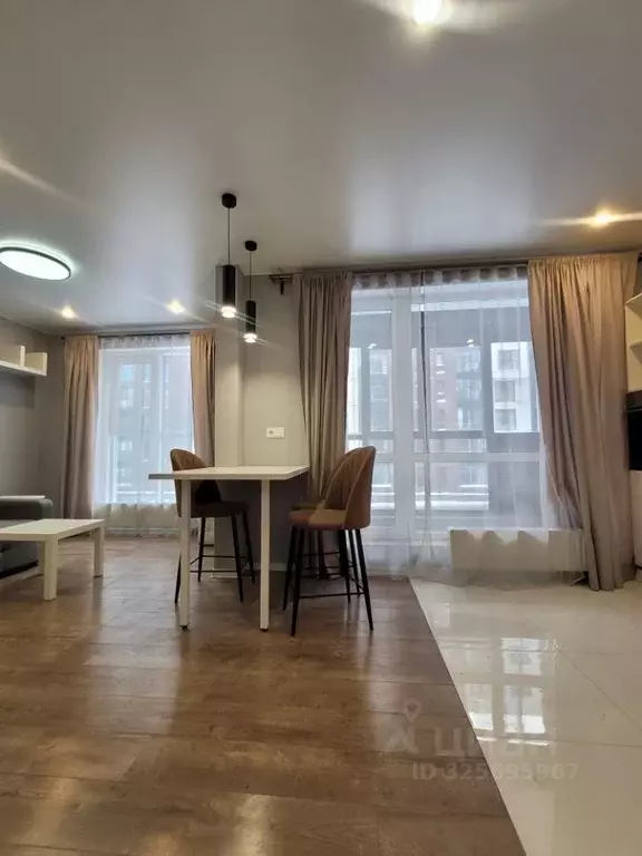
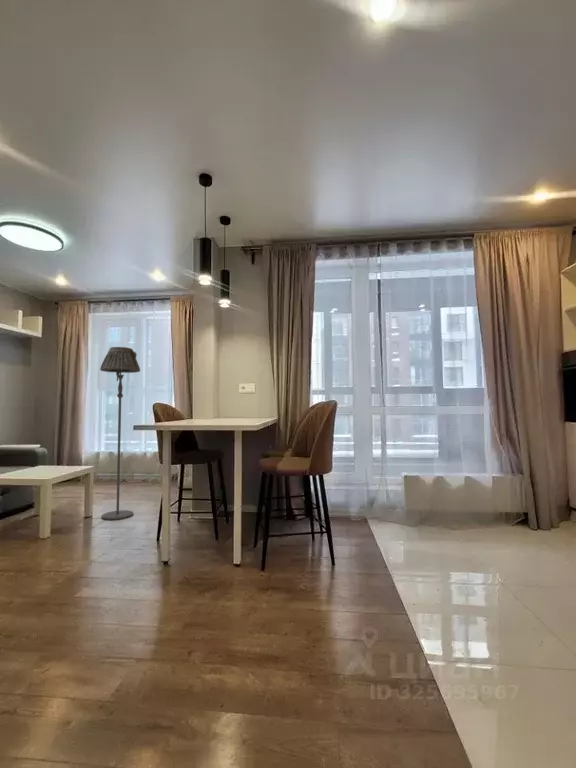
+ floor lamp (119, 430)
